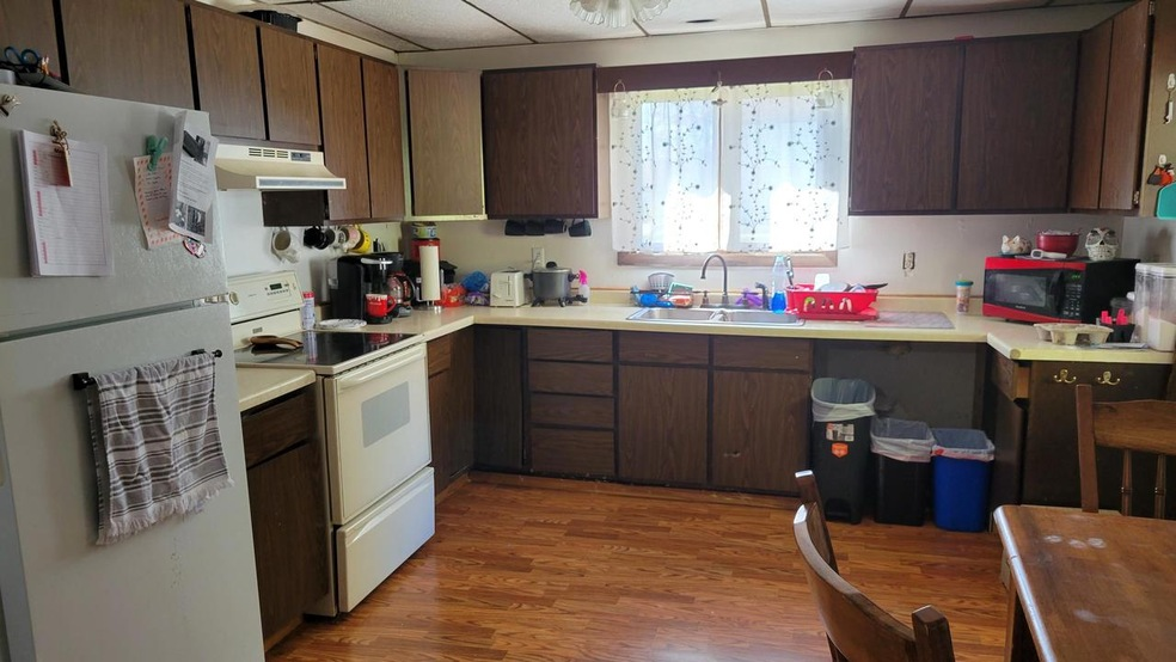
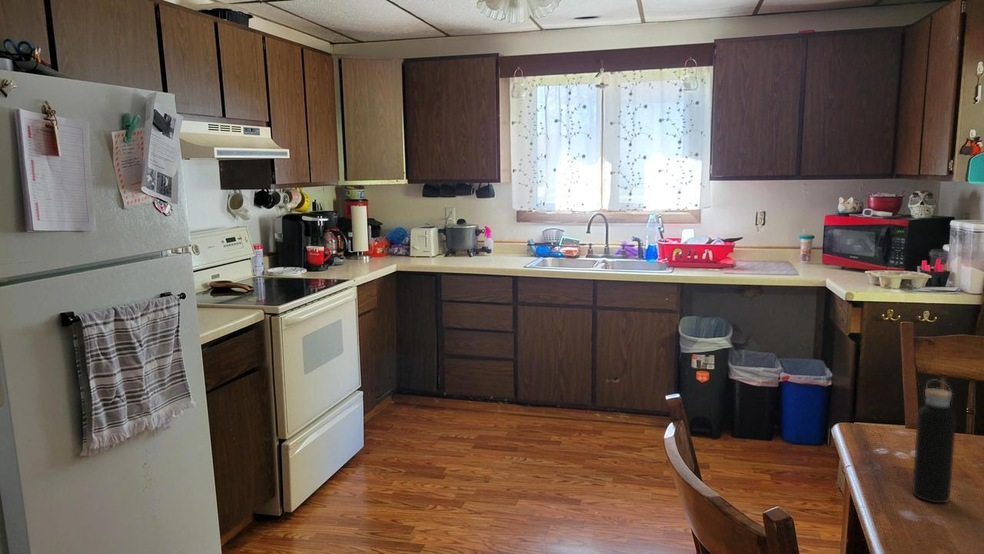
+ water bottle (934, 438)
